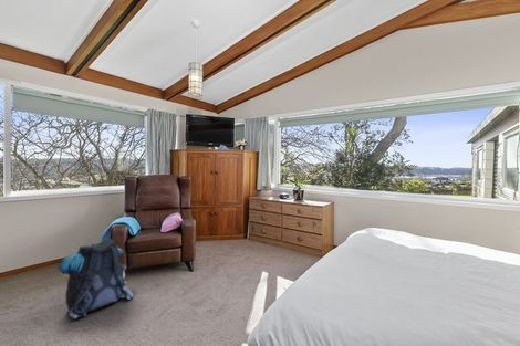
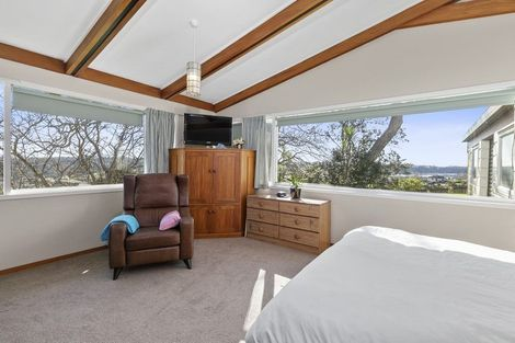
- backpack (97, 271)
